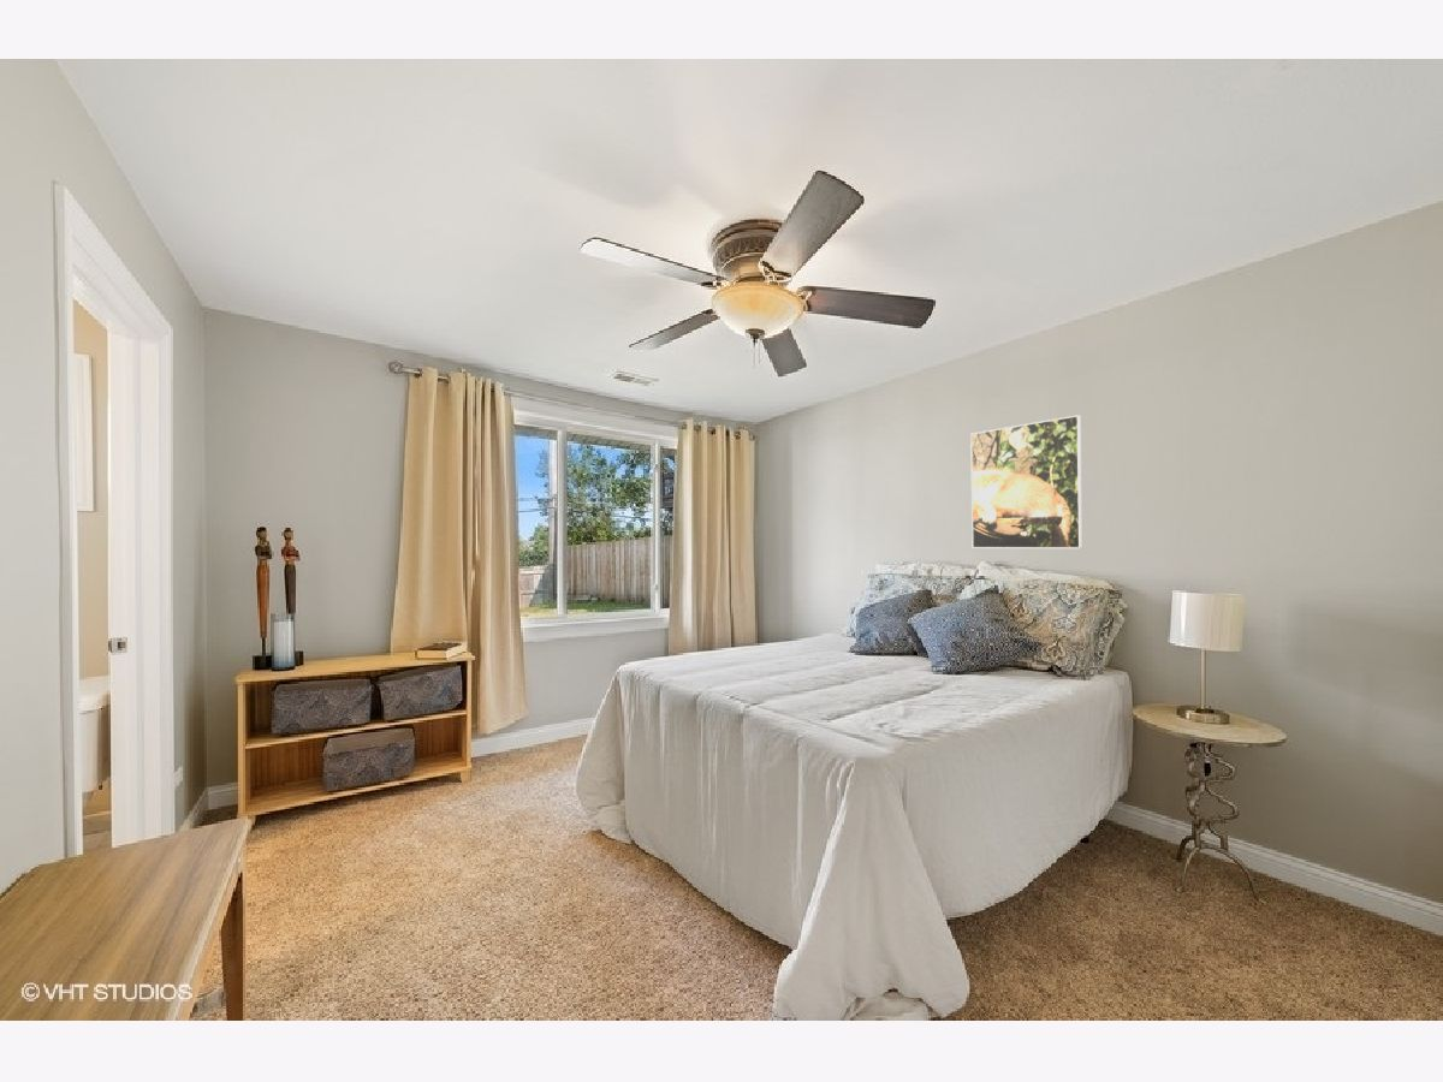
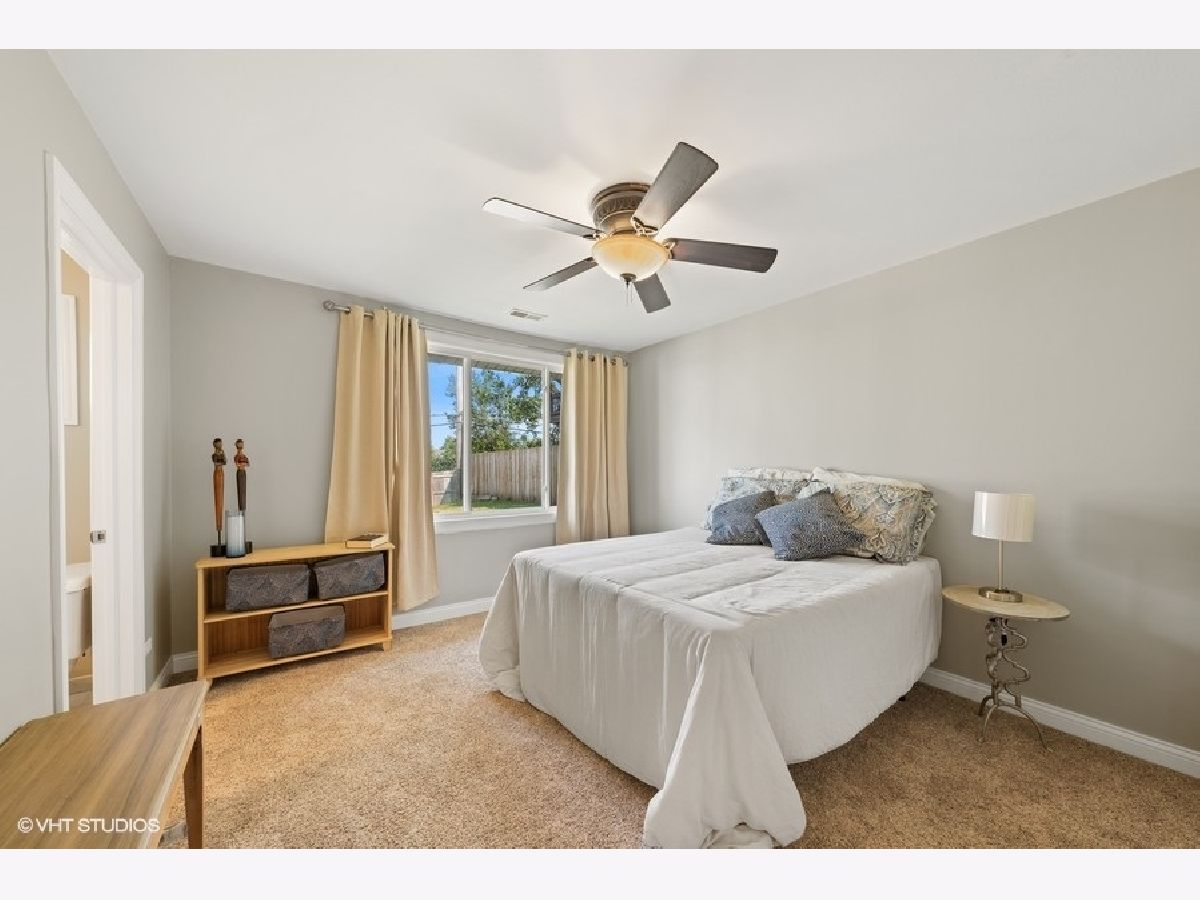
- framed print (1022, 486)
